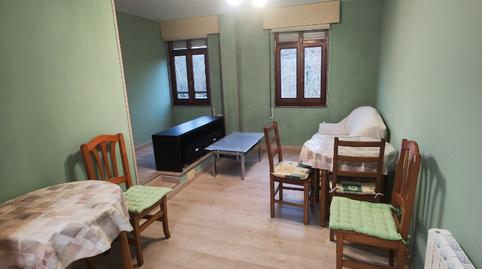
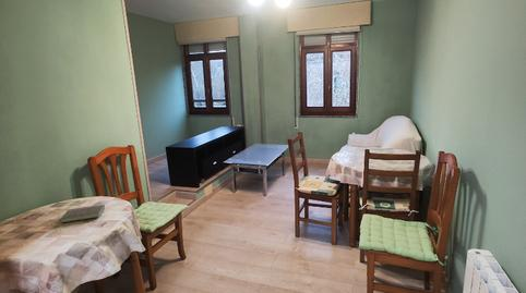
+ book (84, 211)
